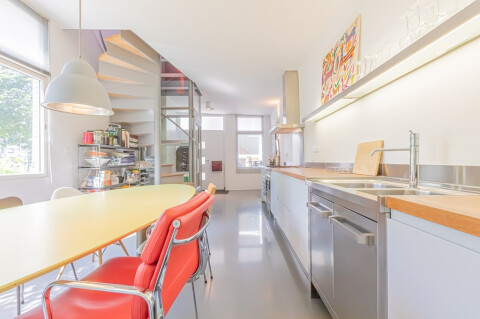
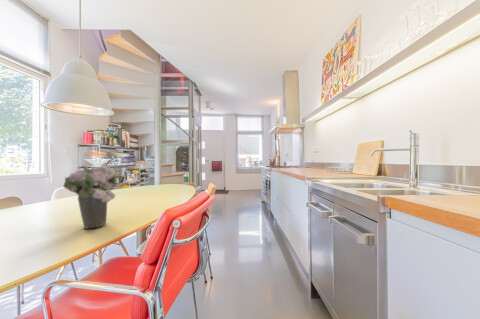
+ flower bouquet (96, 195)
